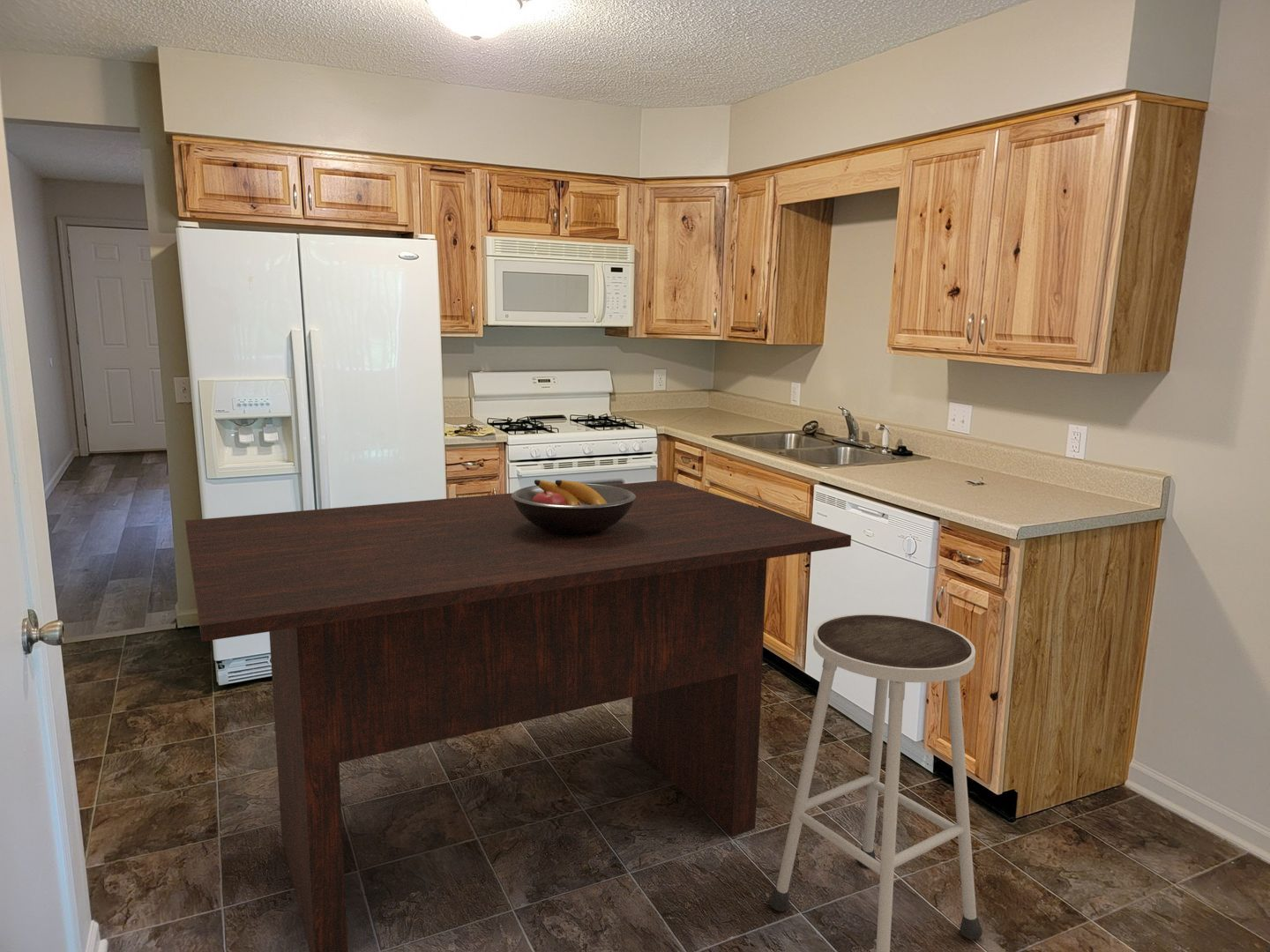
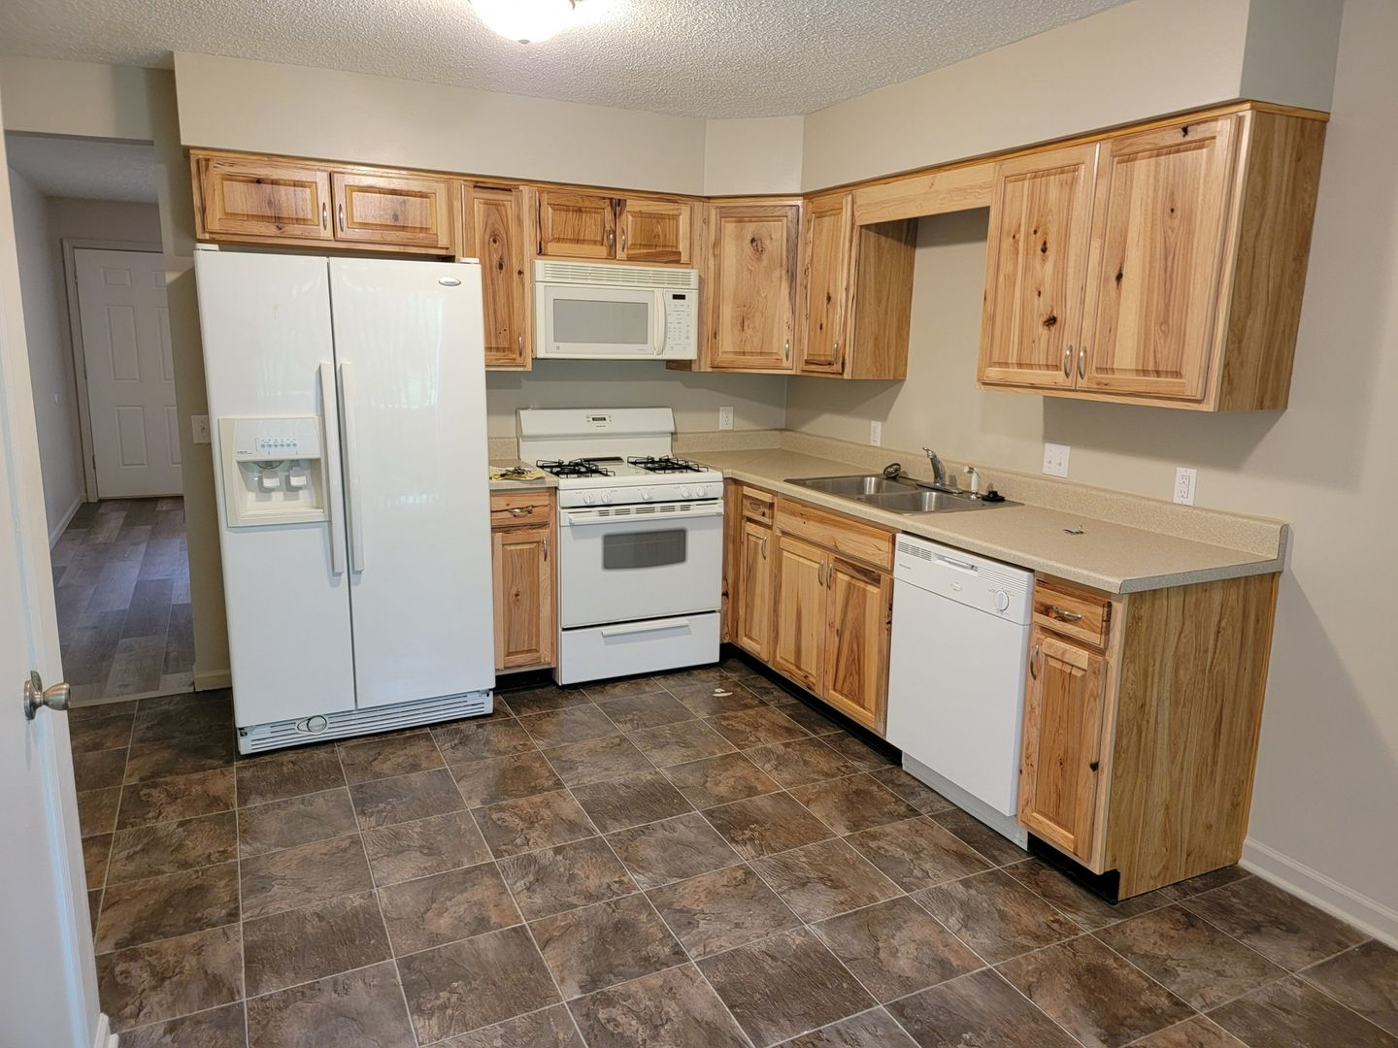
- fruit bowl (573, 506)
- stool (882, 784)
- dining table (515, 681)
